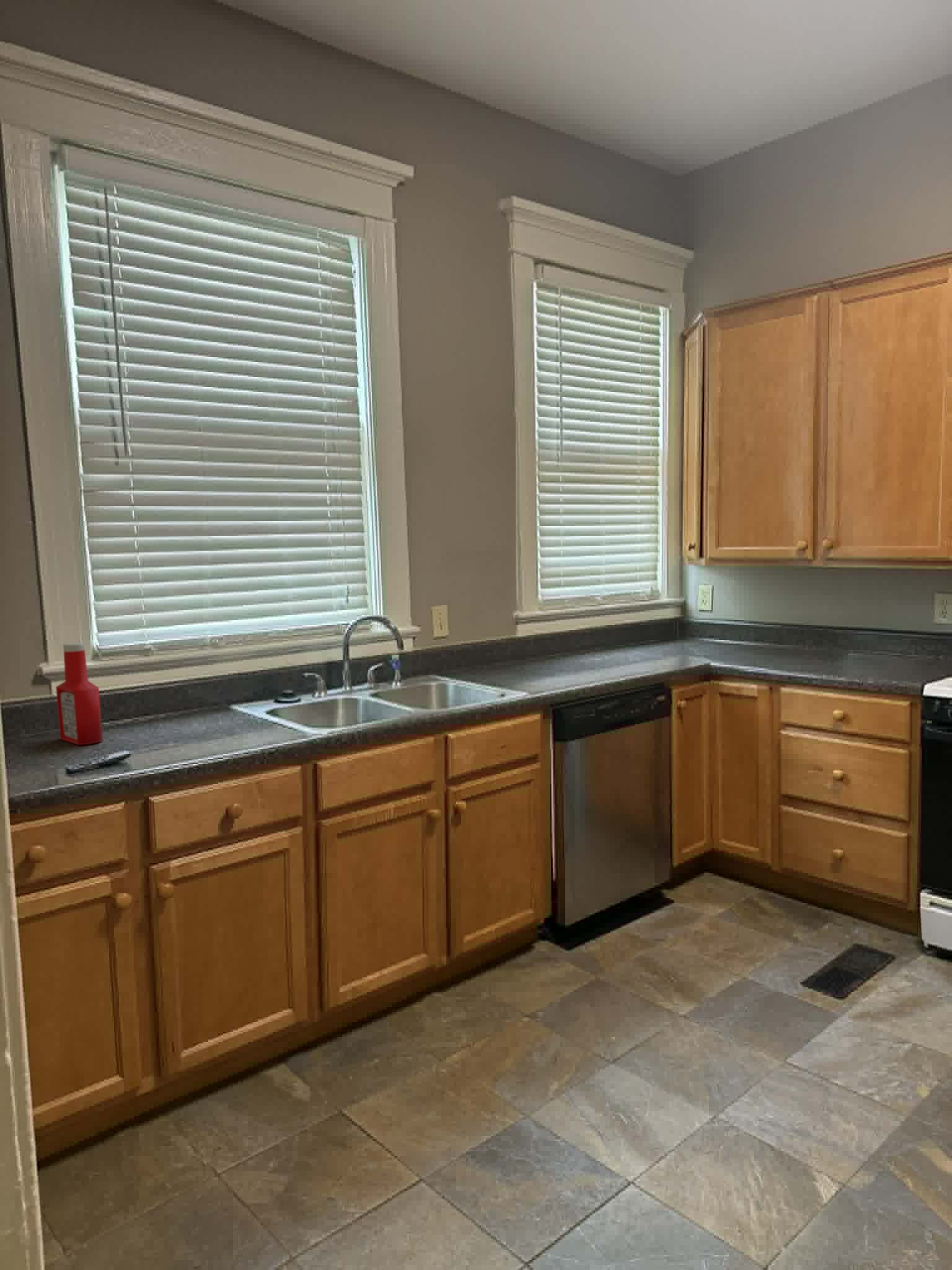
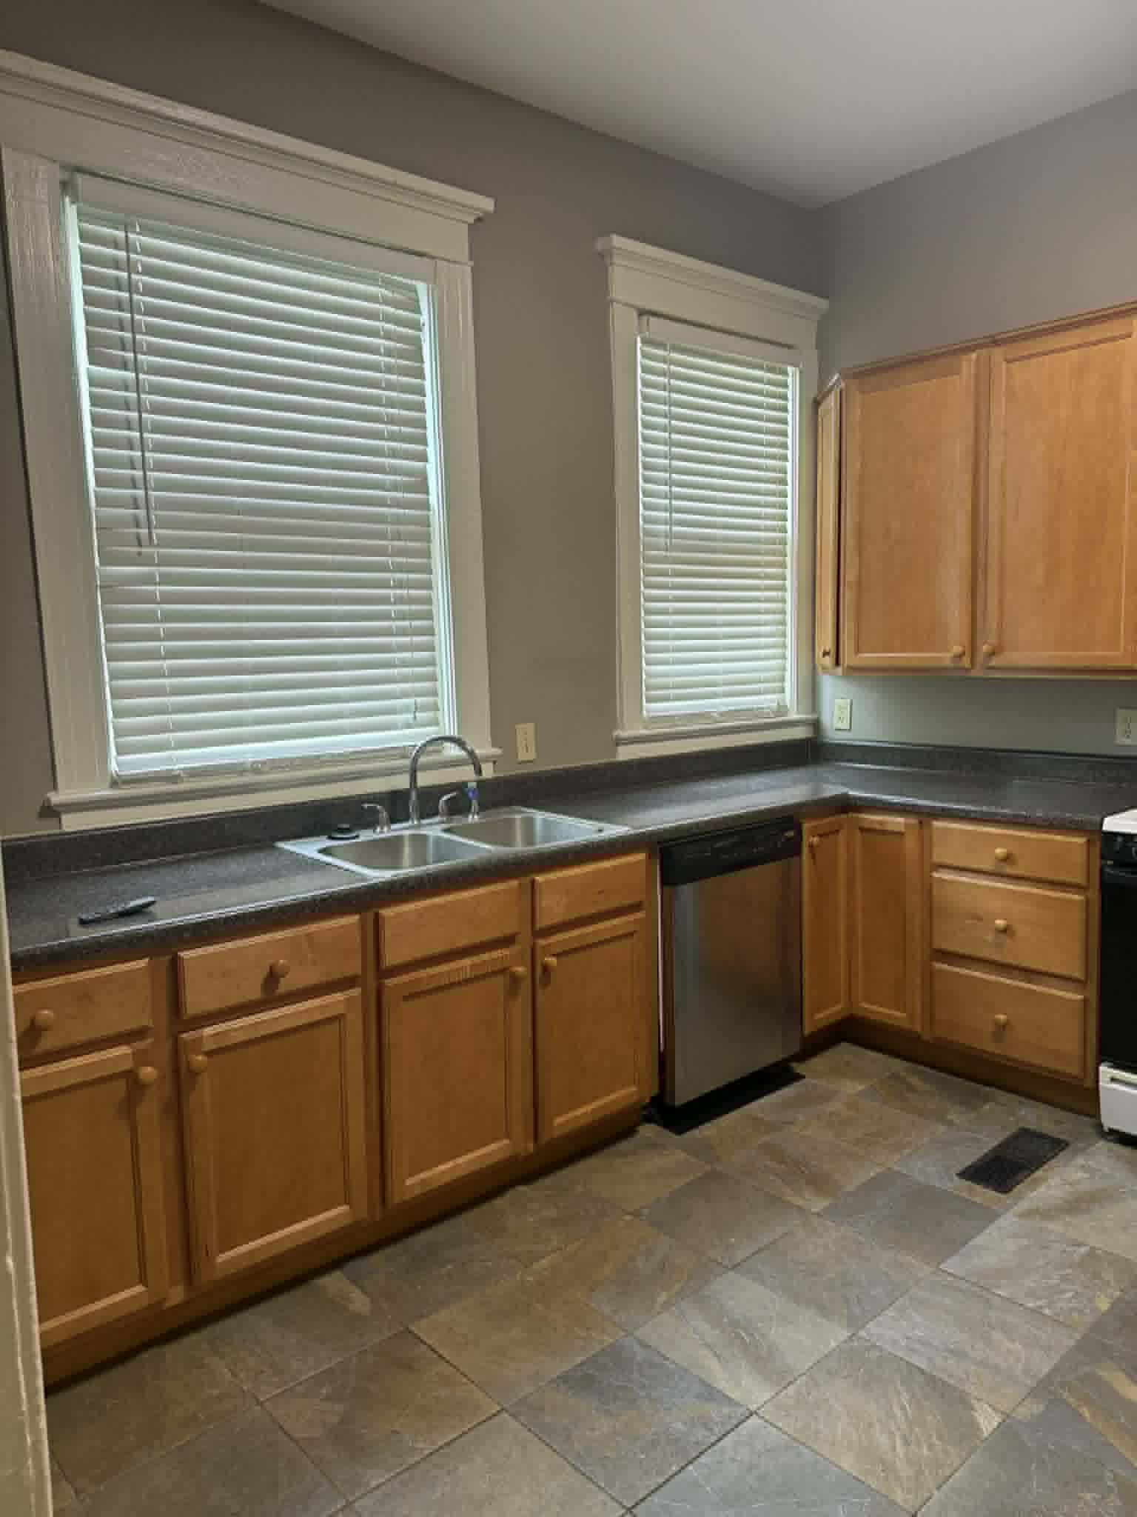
- soap bottle (77, 692)
